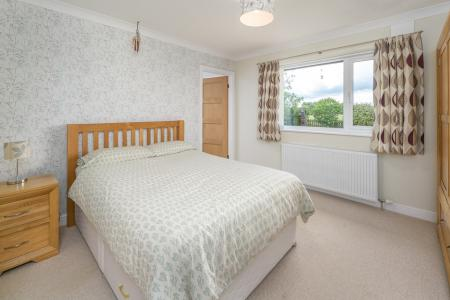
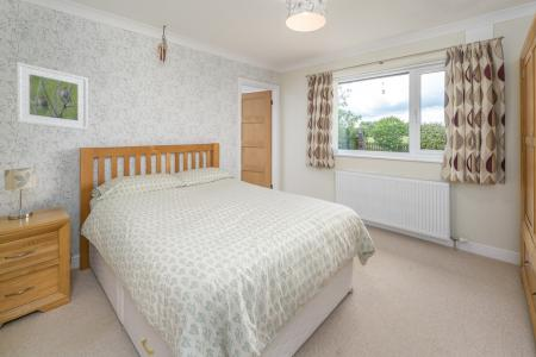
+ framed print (55, 98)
